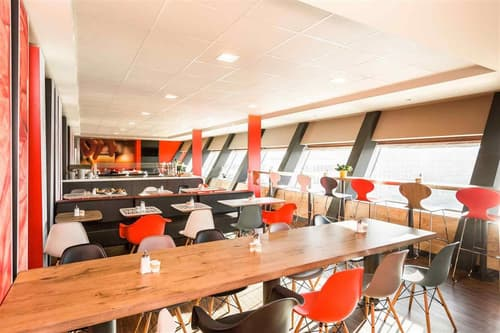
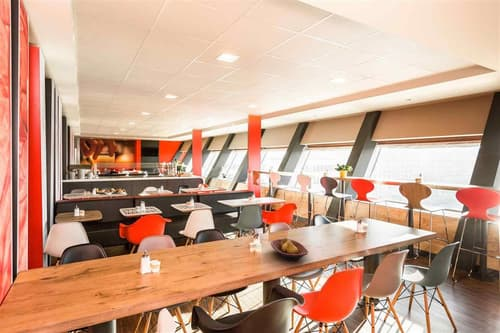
+ fruit bowl (288, 247)
